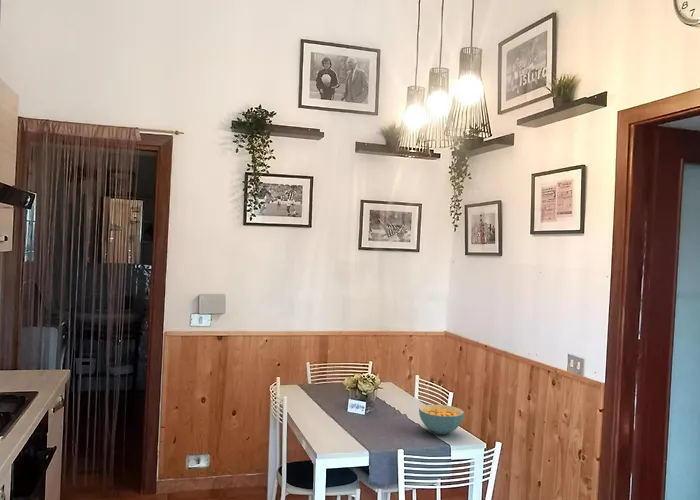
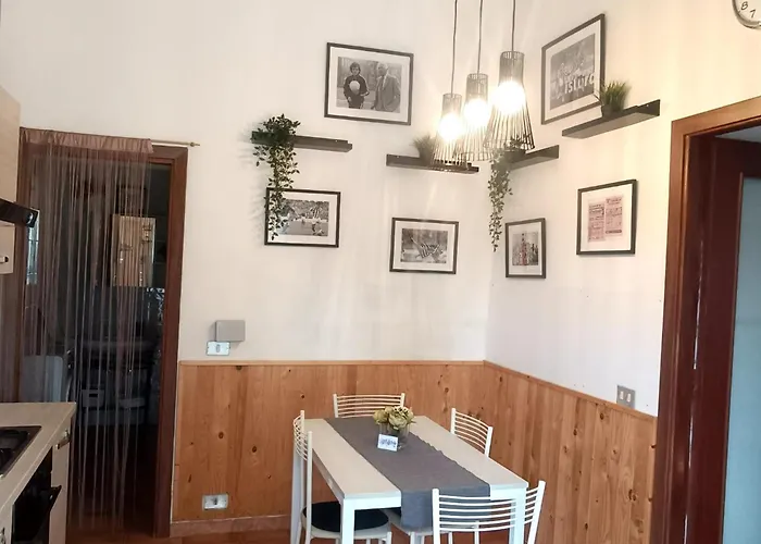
- cereal bowl (441, 421)
